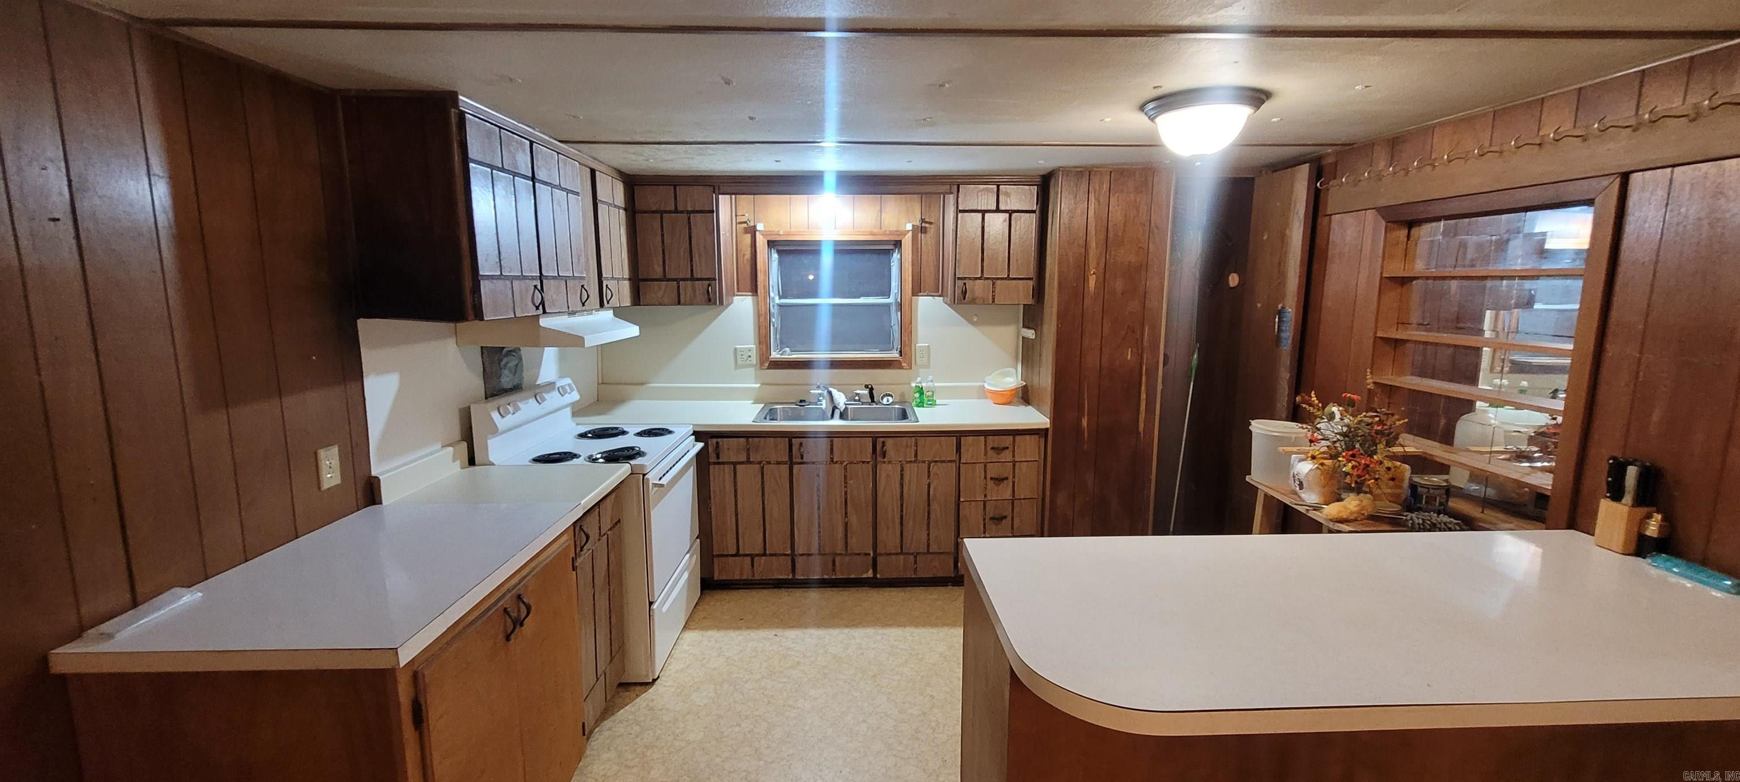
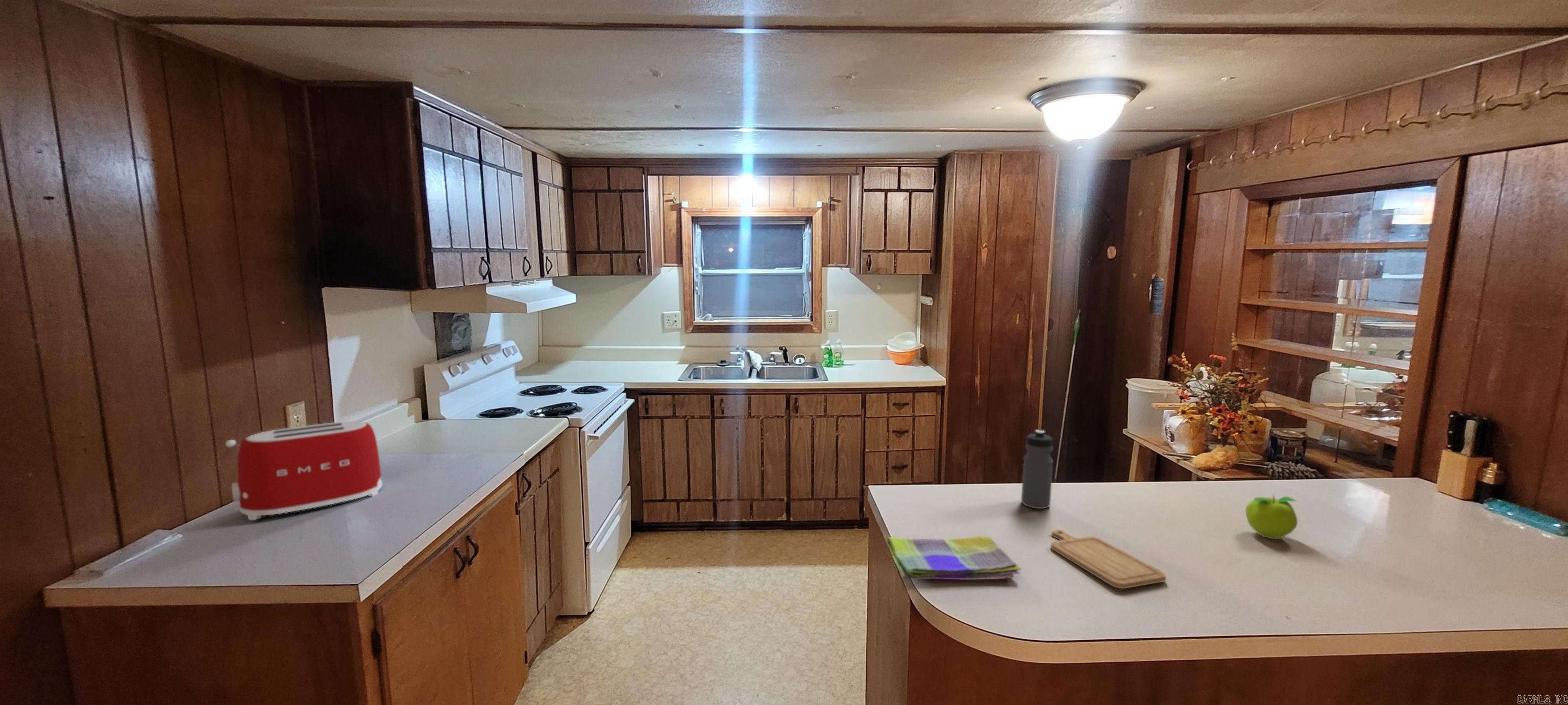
+ chopping board (1096, 555)
+ toaster (309, 466)
+ fruit (1271, 516)
+ water bottle (1038, 467)
+ dish towel (950, 555)
